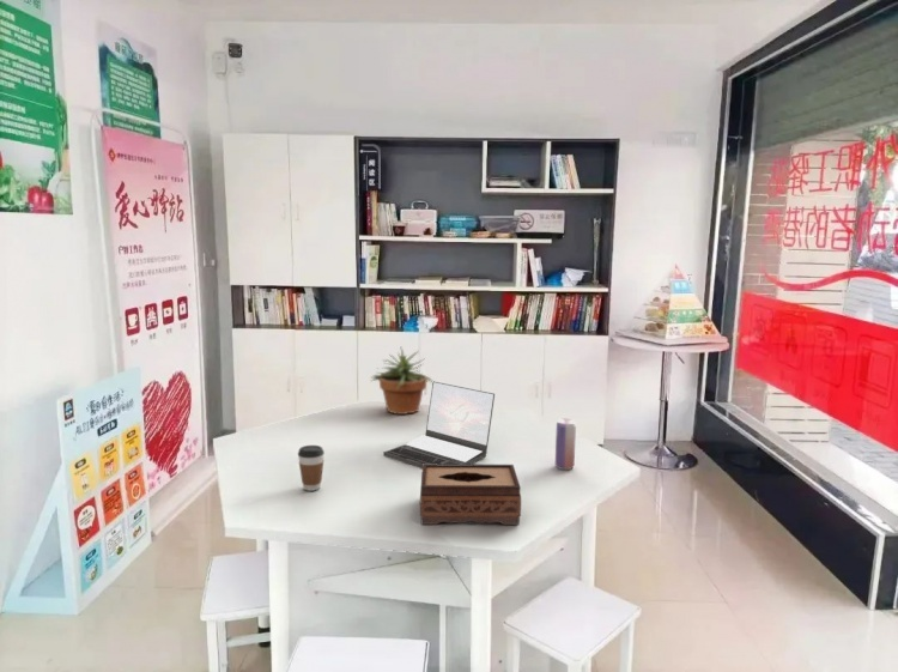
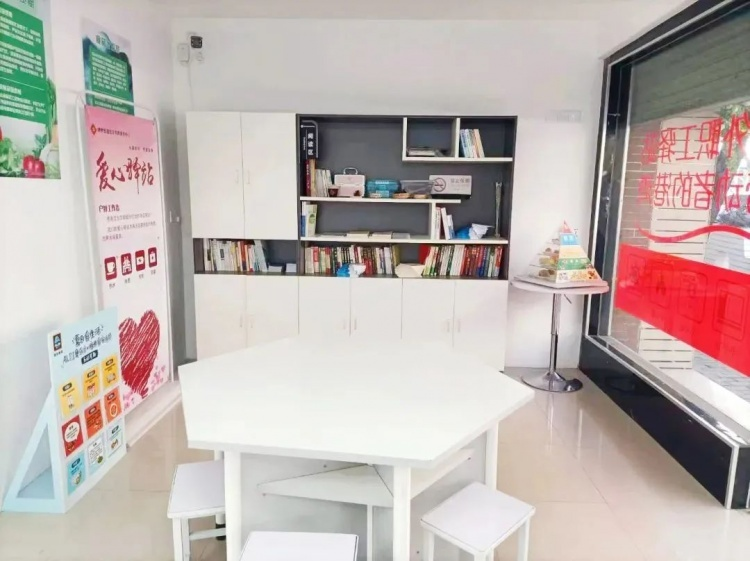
- tissue box (468, 492)
- laptop (438, 424)
- beverage can (565, 443)
- coffee cup (311, 467)
- potted plant (405, 380)
